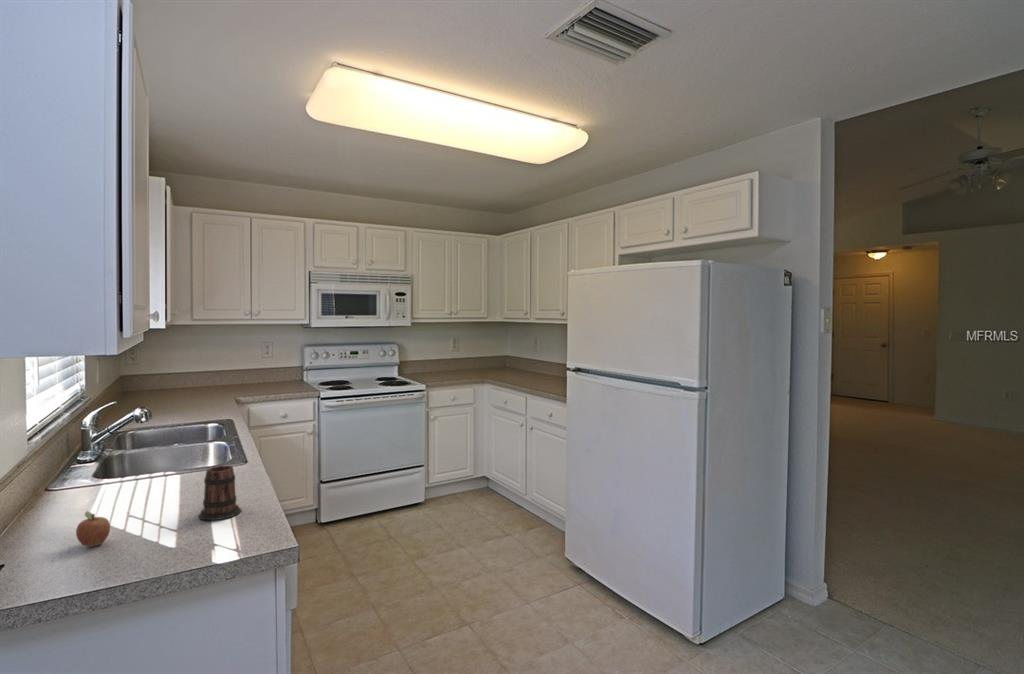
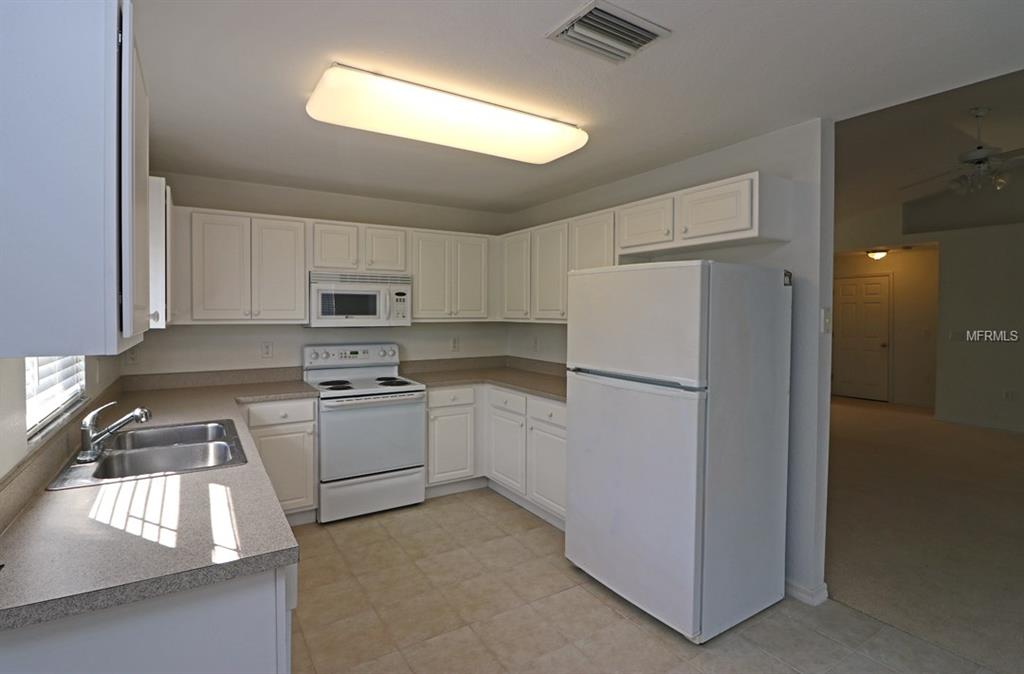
- mug (218, 488)
- fruit (93, 528)
